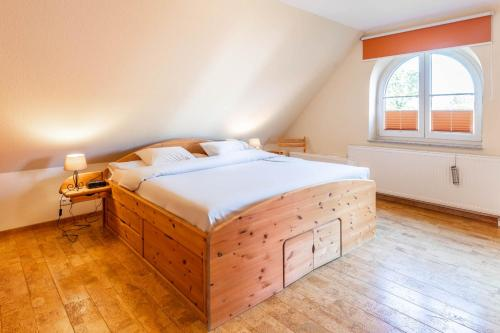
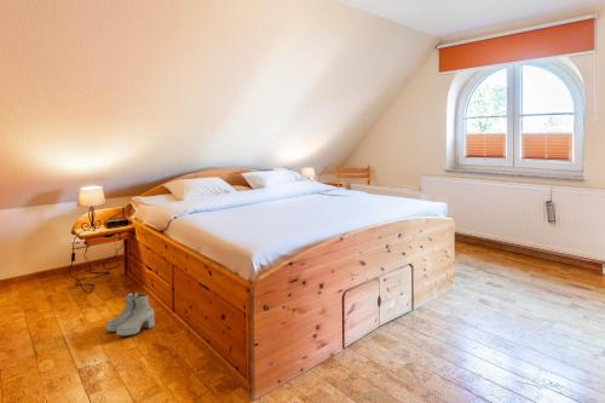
+ boots (129, 312)
